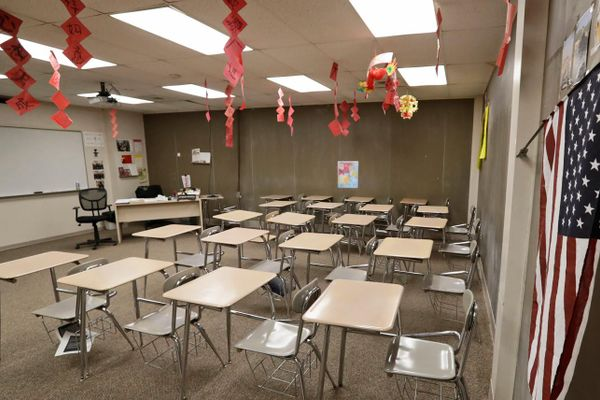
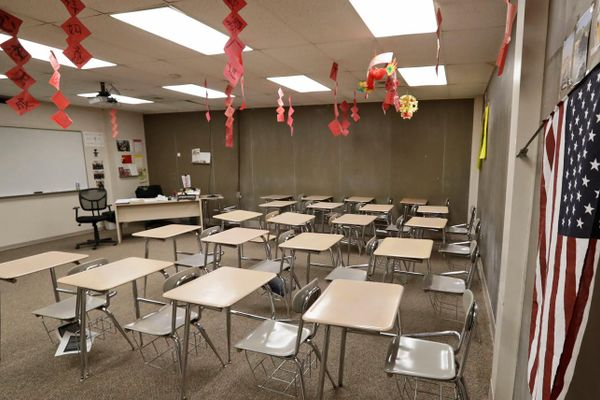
- wall art (347, 174)
